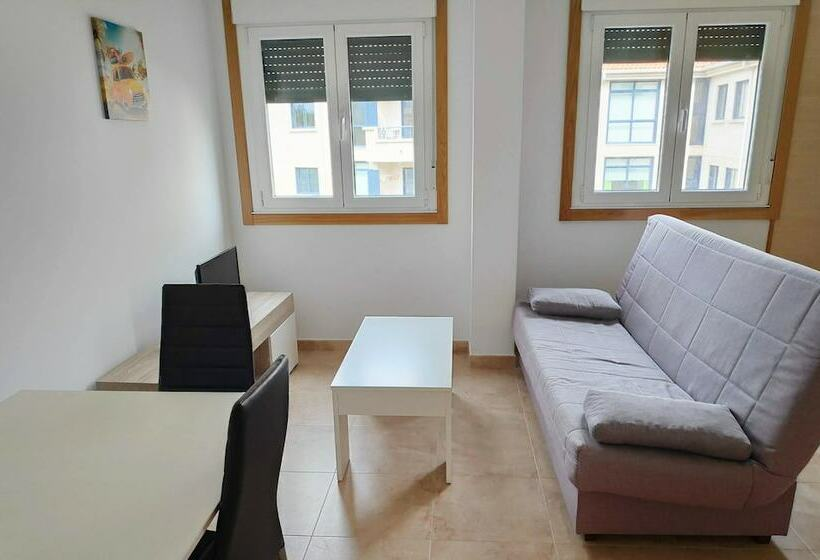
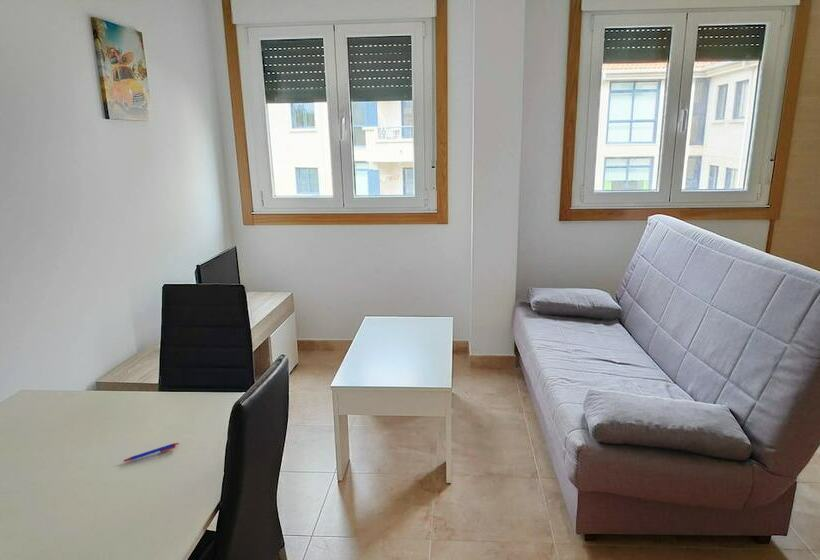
+ pen (151, 452)
